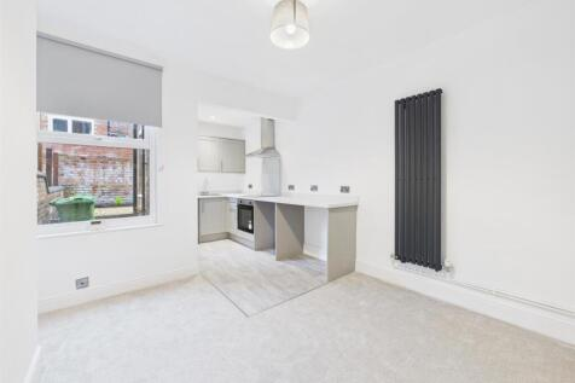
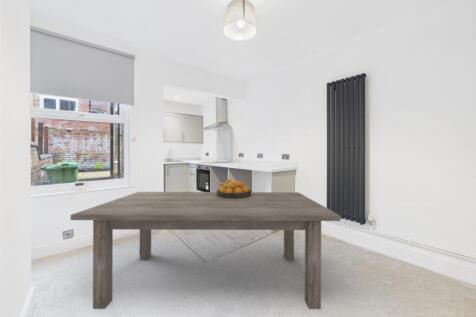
+ fruit bowl (234, 187)
+ dining table (213, 229)
